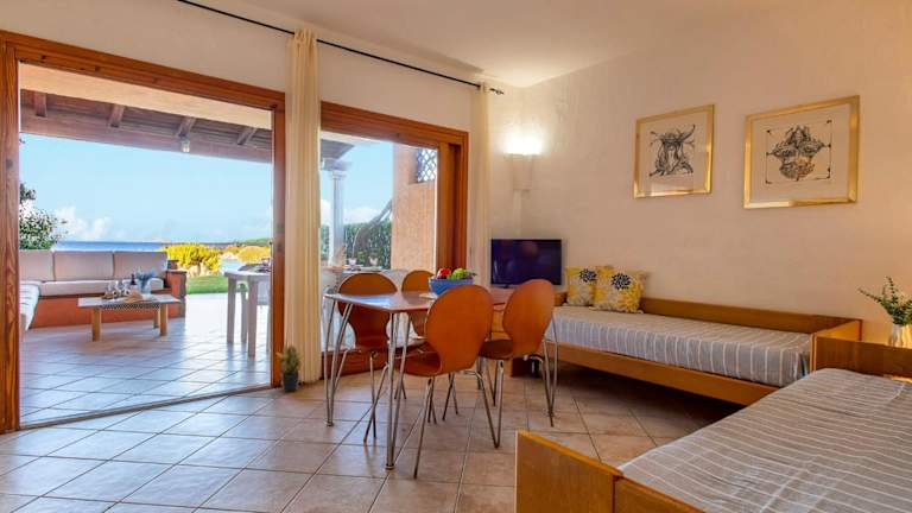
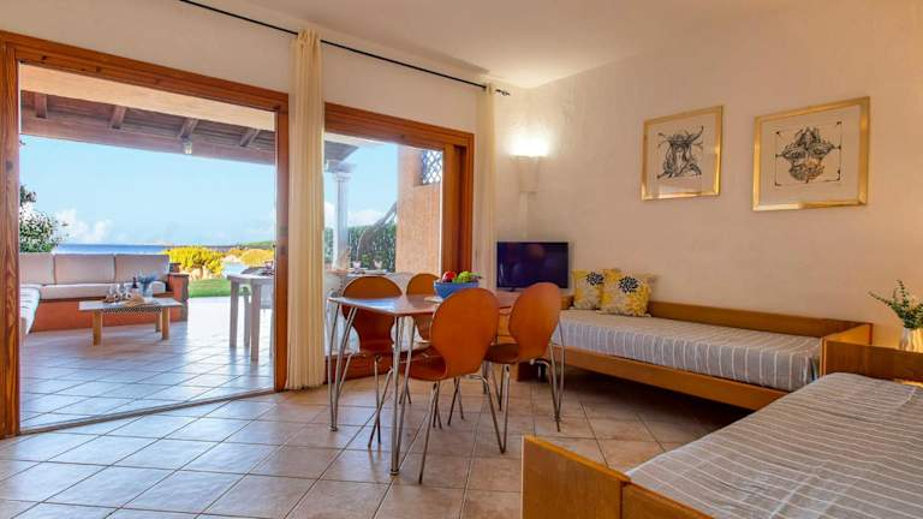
- potted plant (291, 366)
